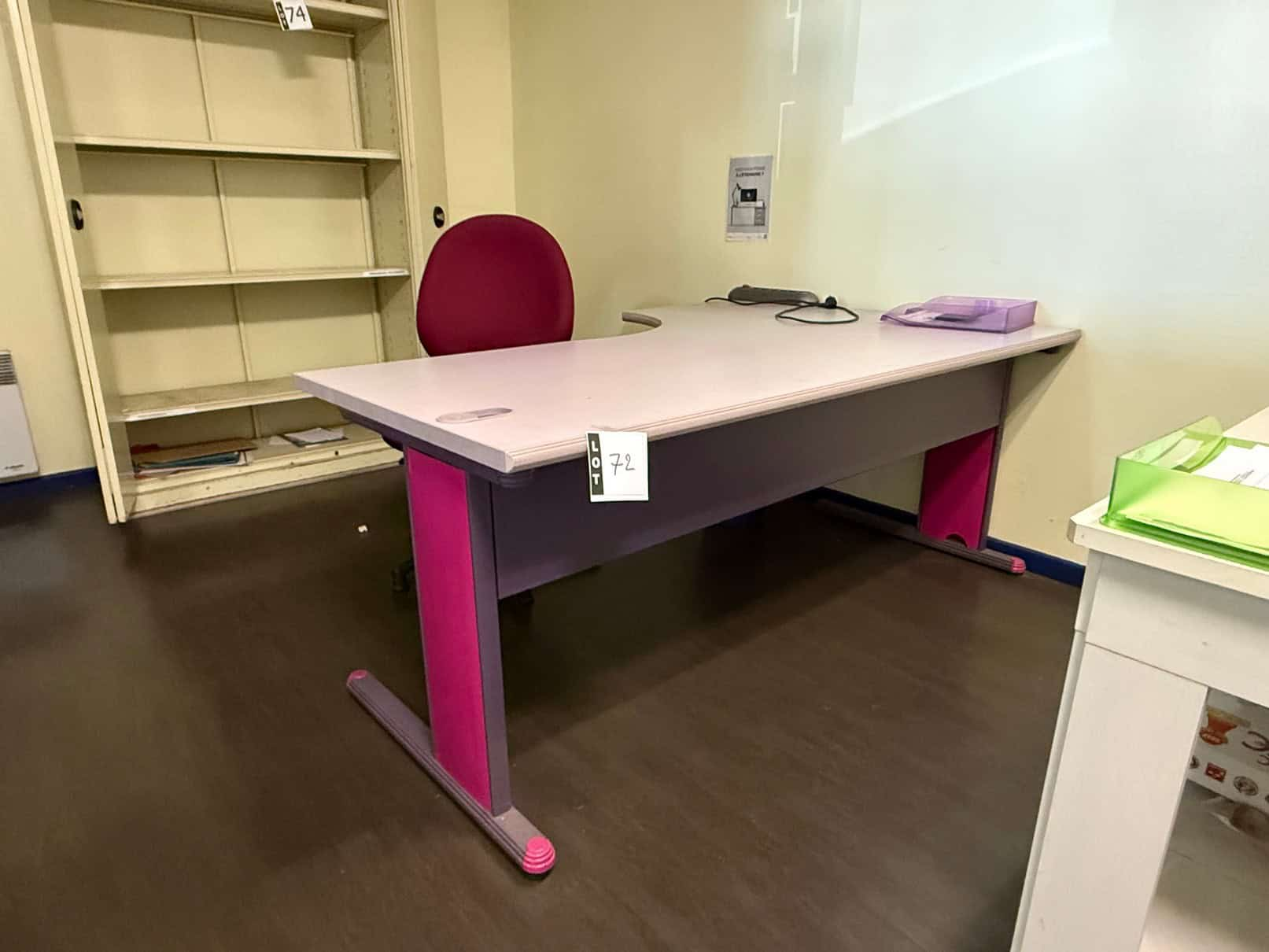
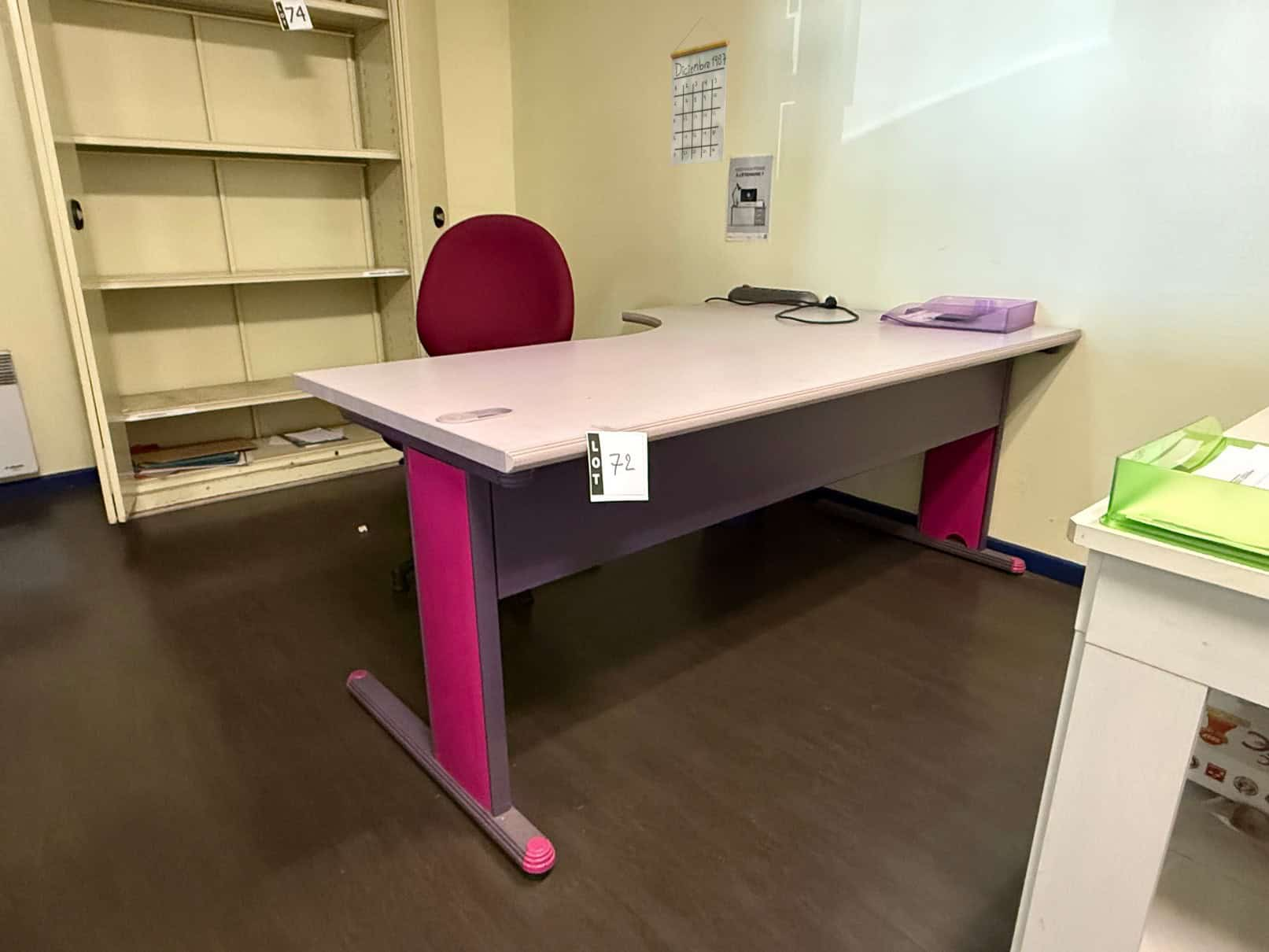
+ calendar (698, 91)
